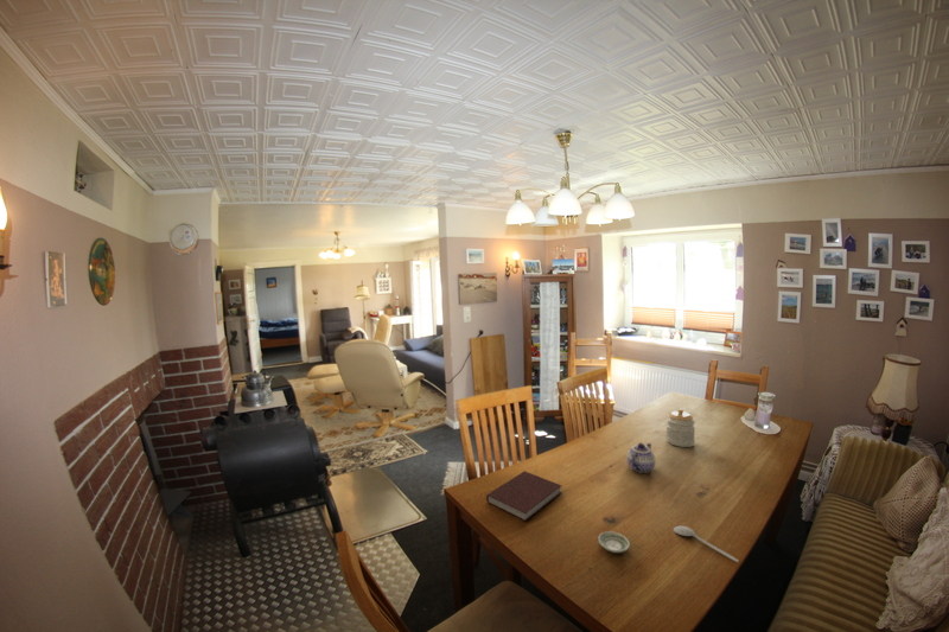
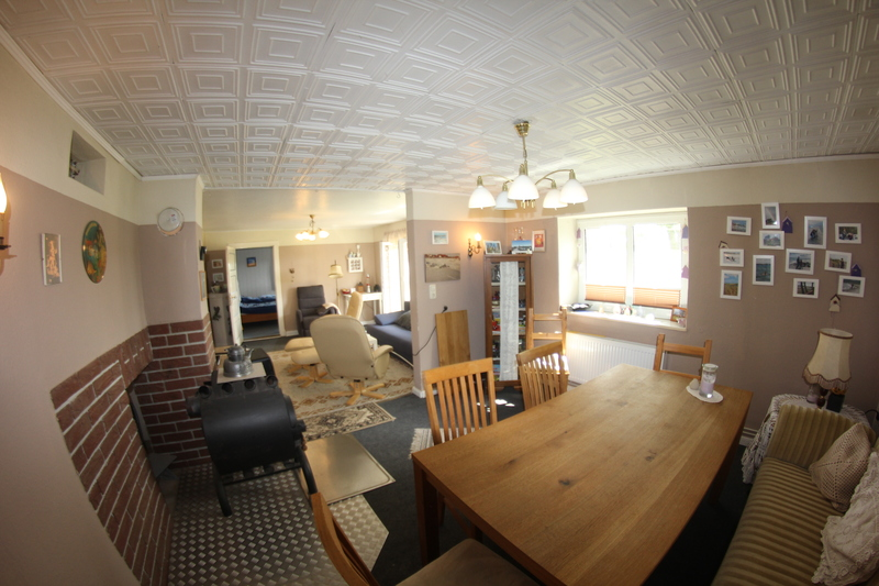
- saucer (613, 543)
- jar (680, 426)
- teapot (641, 455)
- spoon (703, 541)
- notebook (524, 493)
